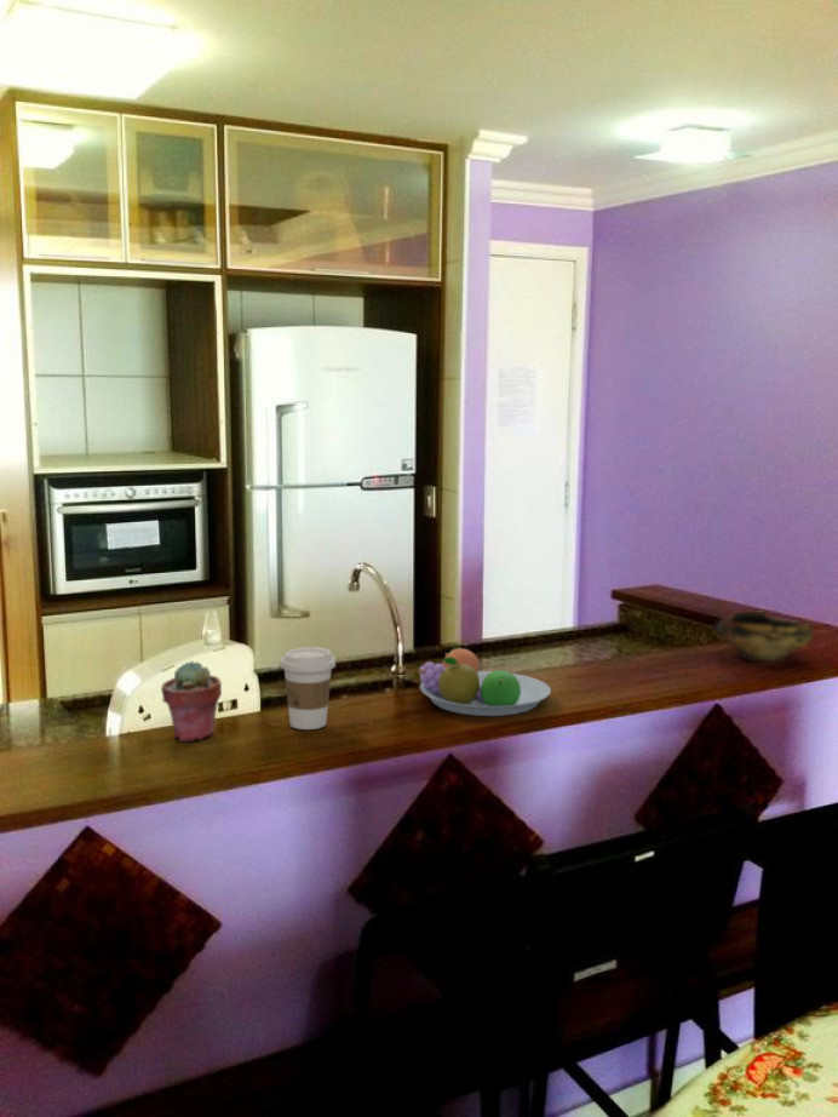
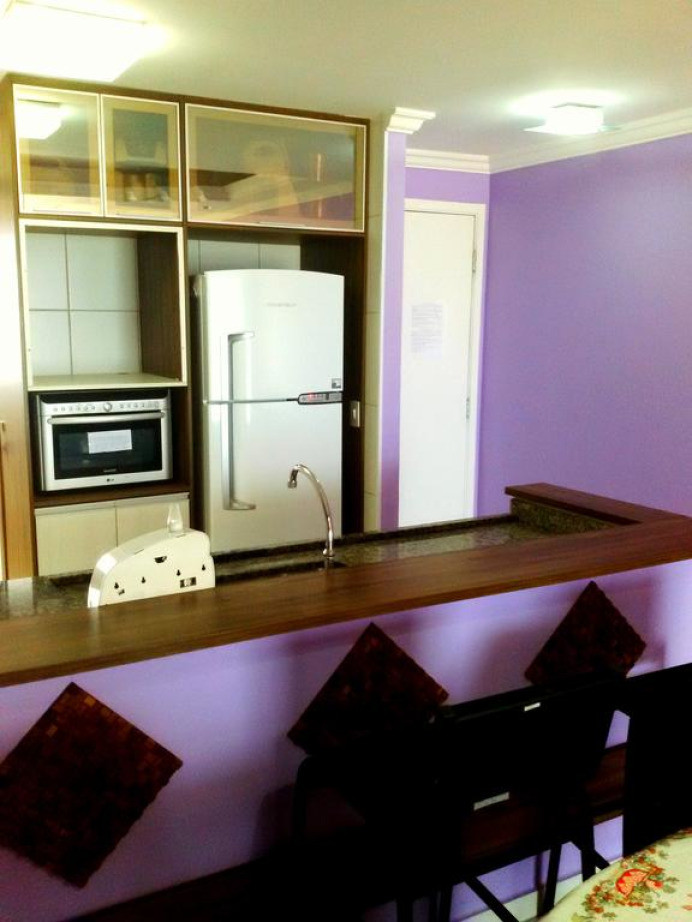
- fruit bowl (483, 676)
- potted succulent (191, 698)
- coffee cup (308, 688)
- bowl (767, 637)
